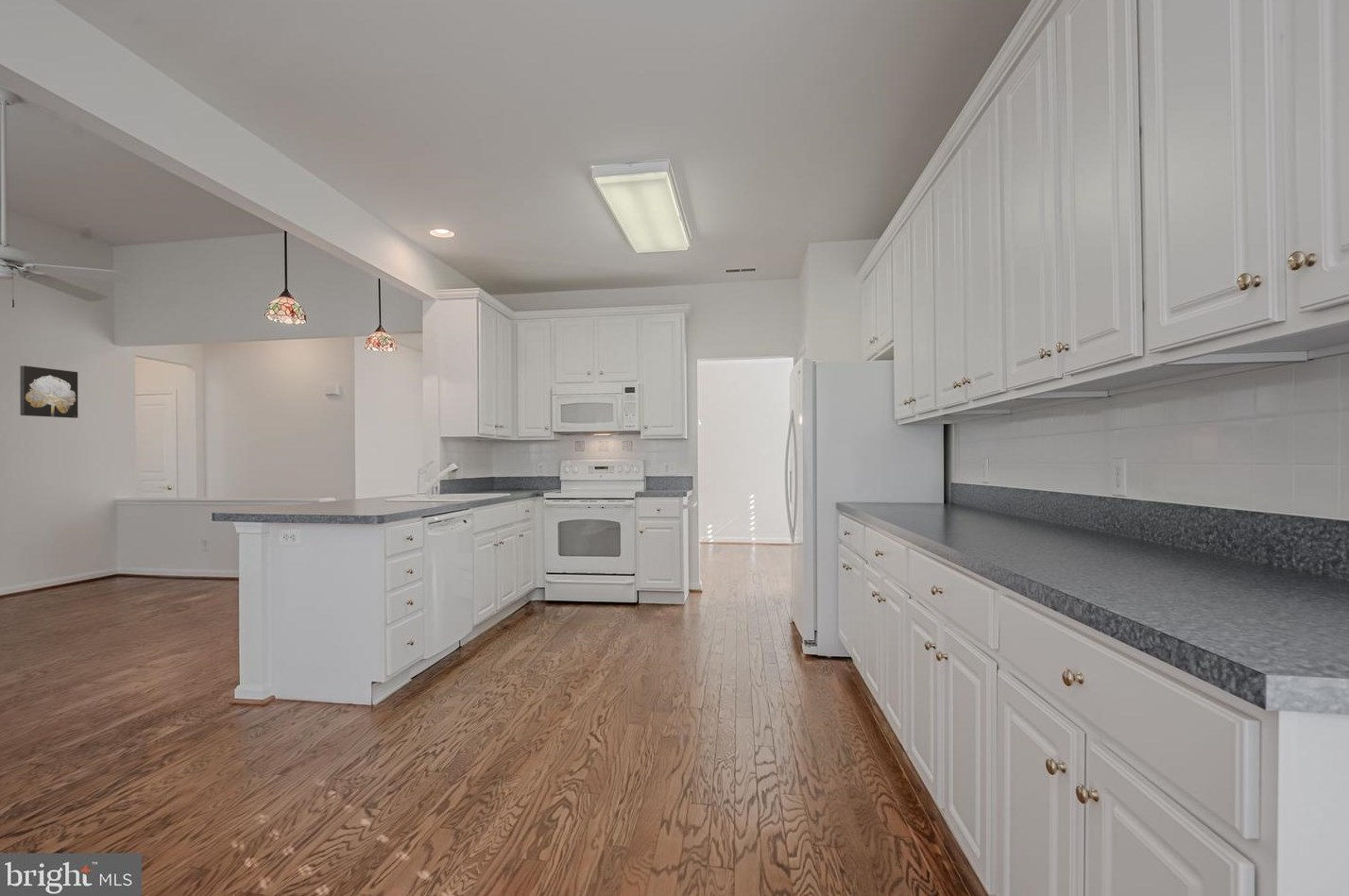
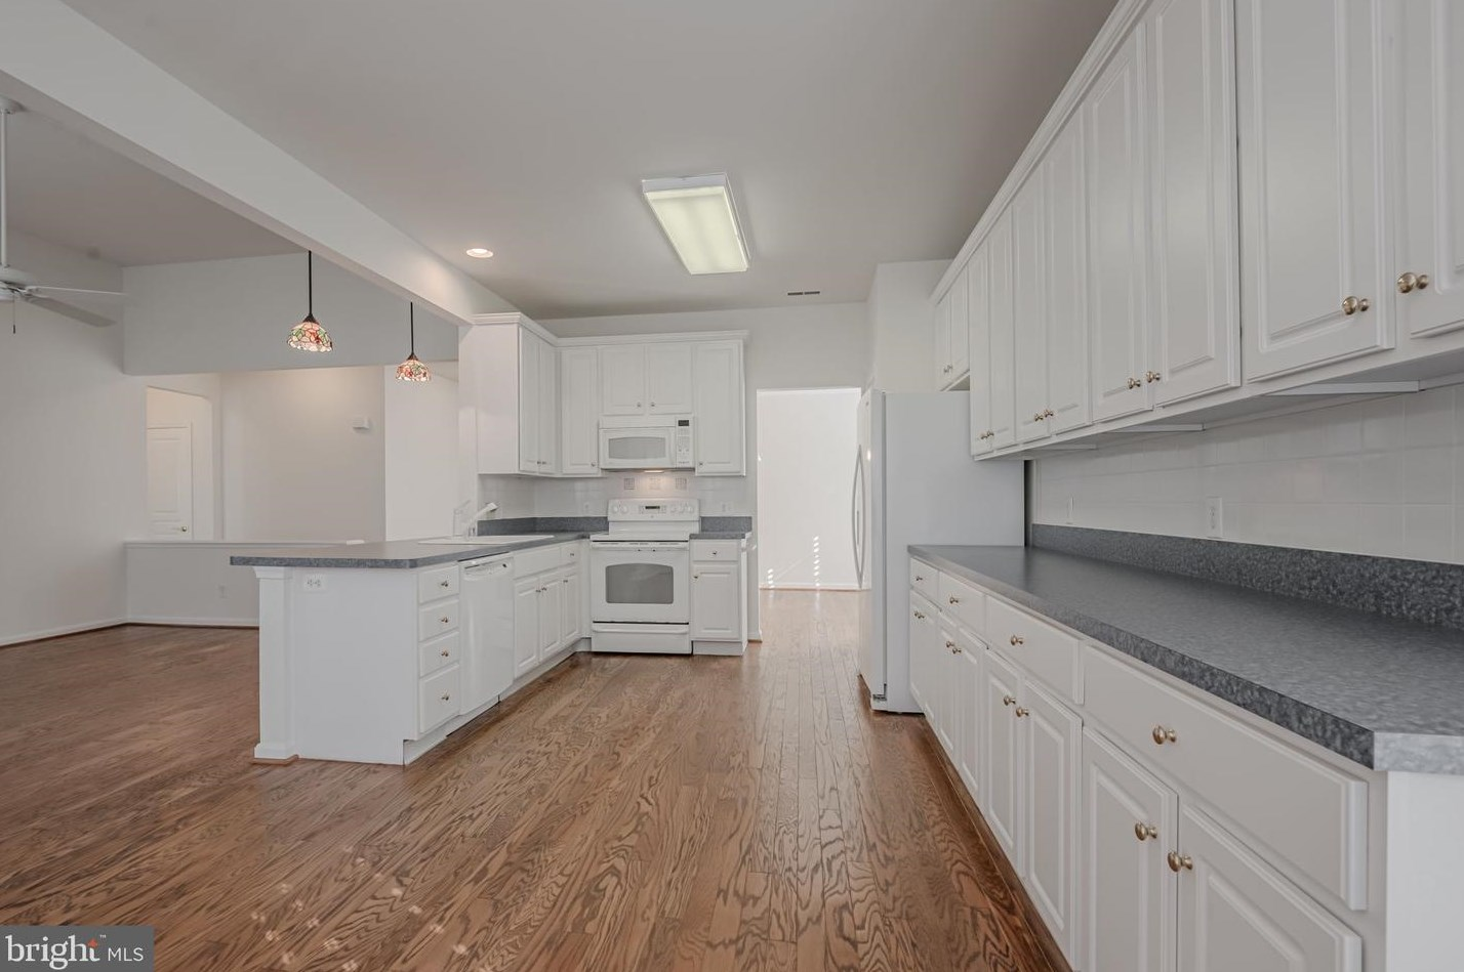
- wall art (49, 393)
